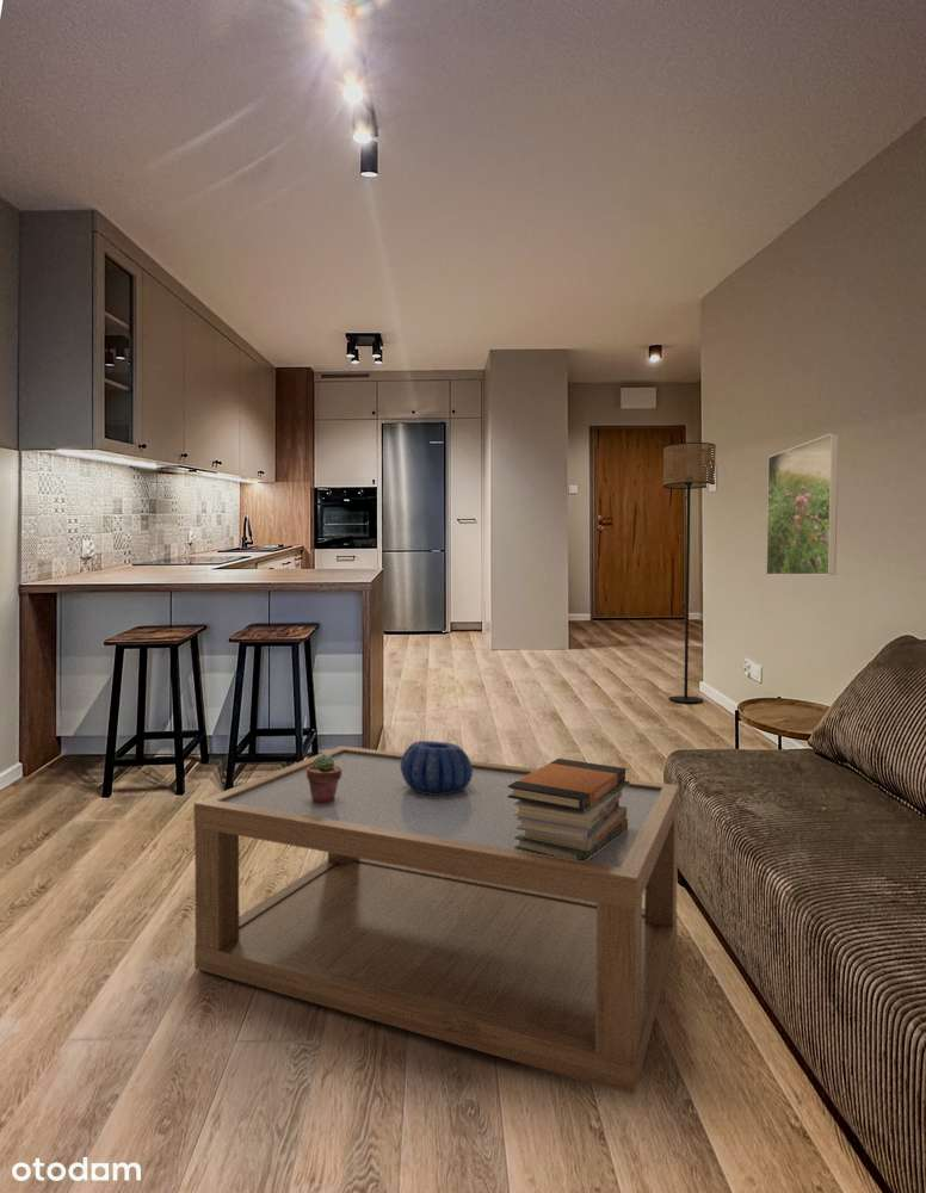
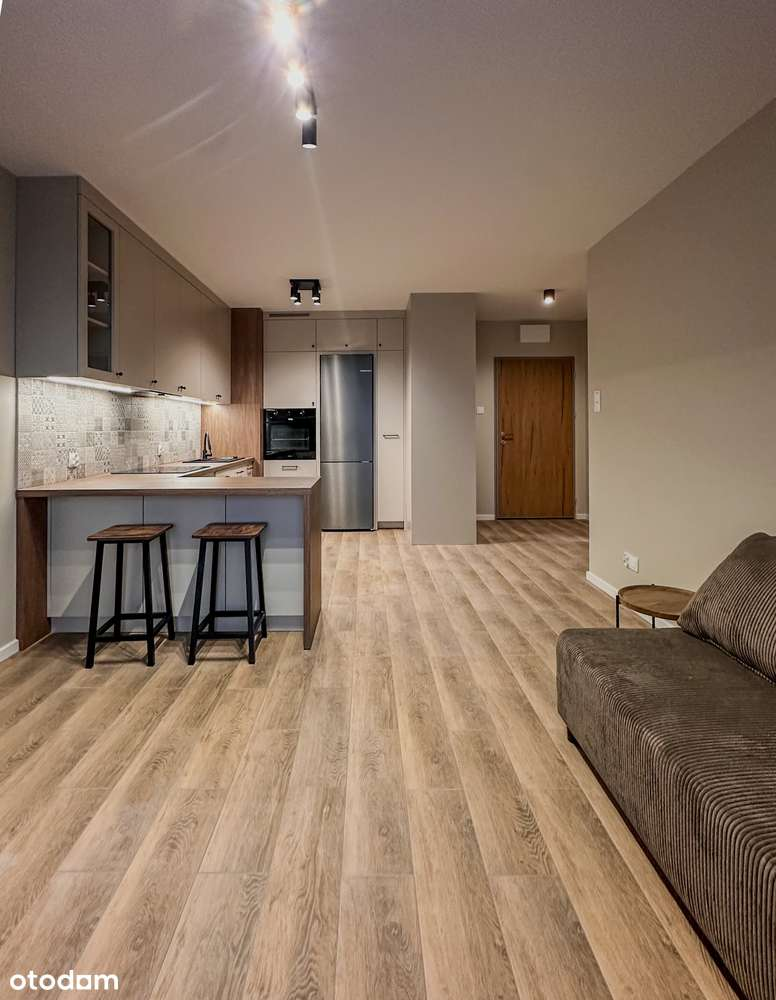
- decorative bowl (436, 760)
- floor lamp (687, 574)
- potted succulent (323, 772)
- book stack (570, 802)
- coffee table (446, 872)
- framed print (798, 511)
